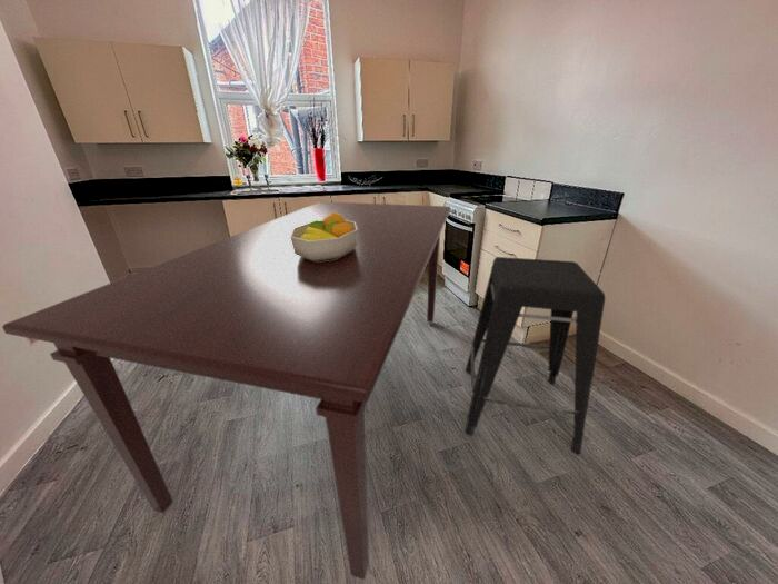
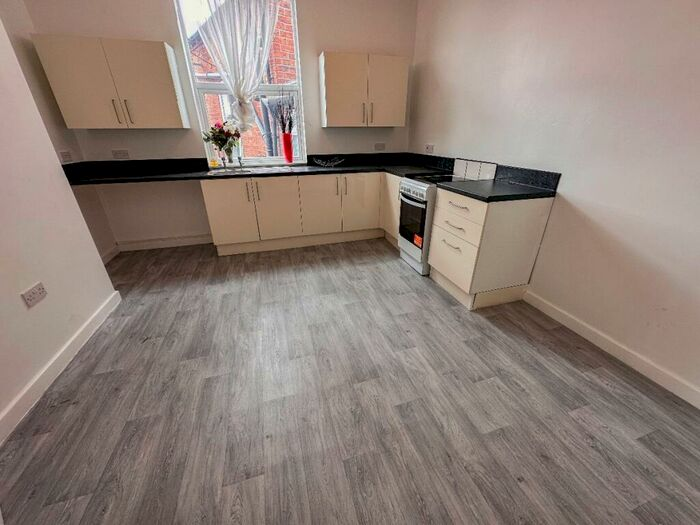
- dining table (337, 318)
- stool (527, 345)
- fruit bowl (326, 234)
